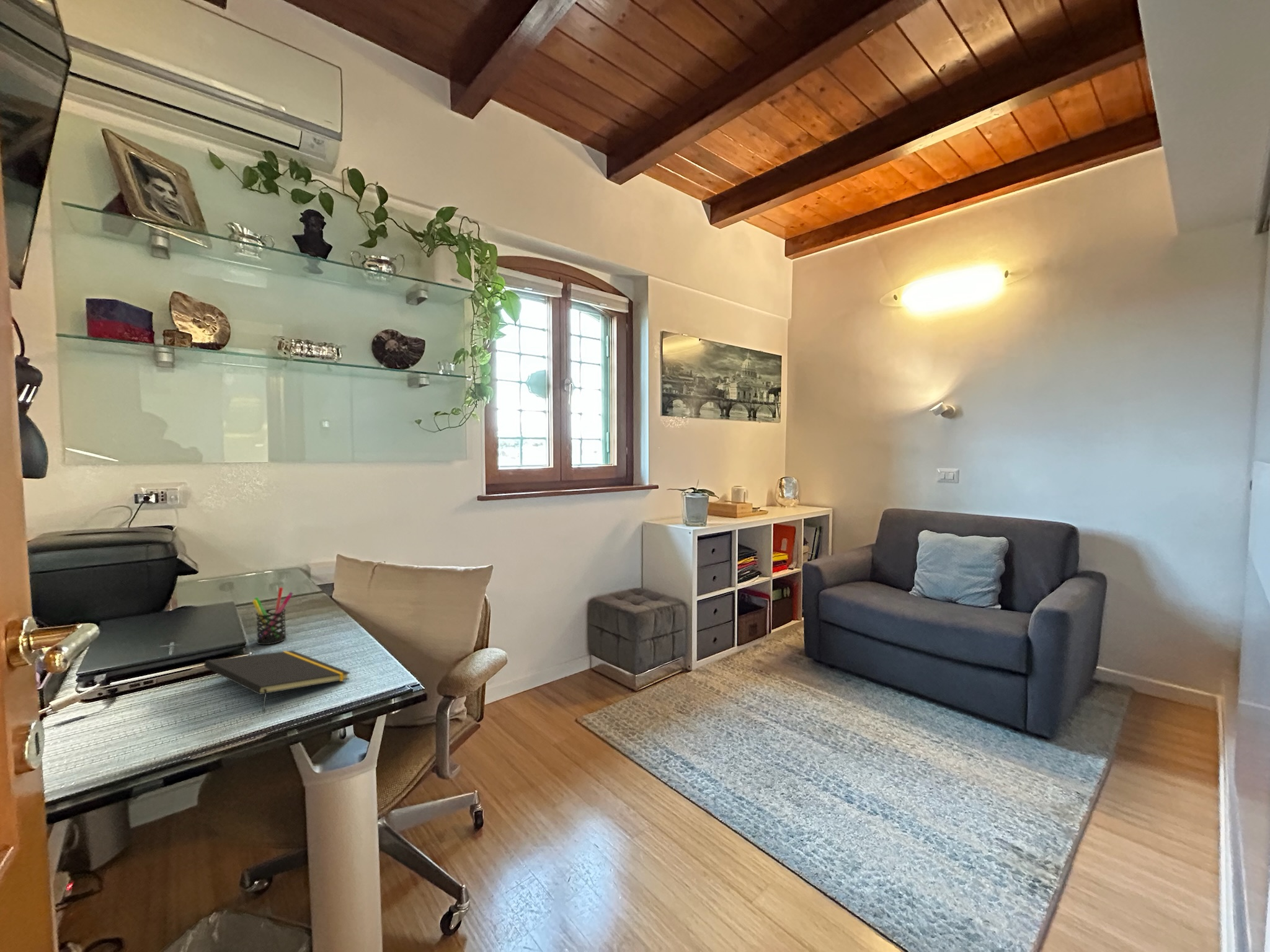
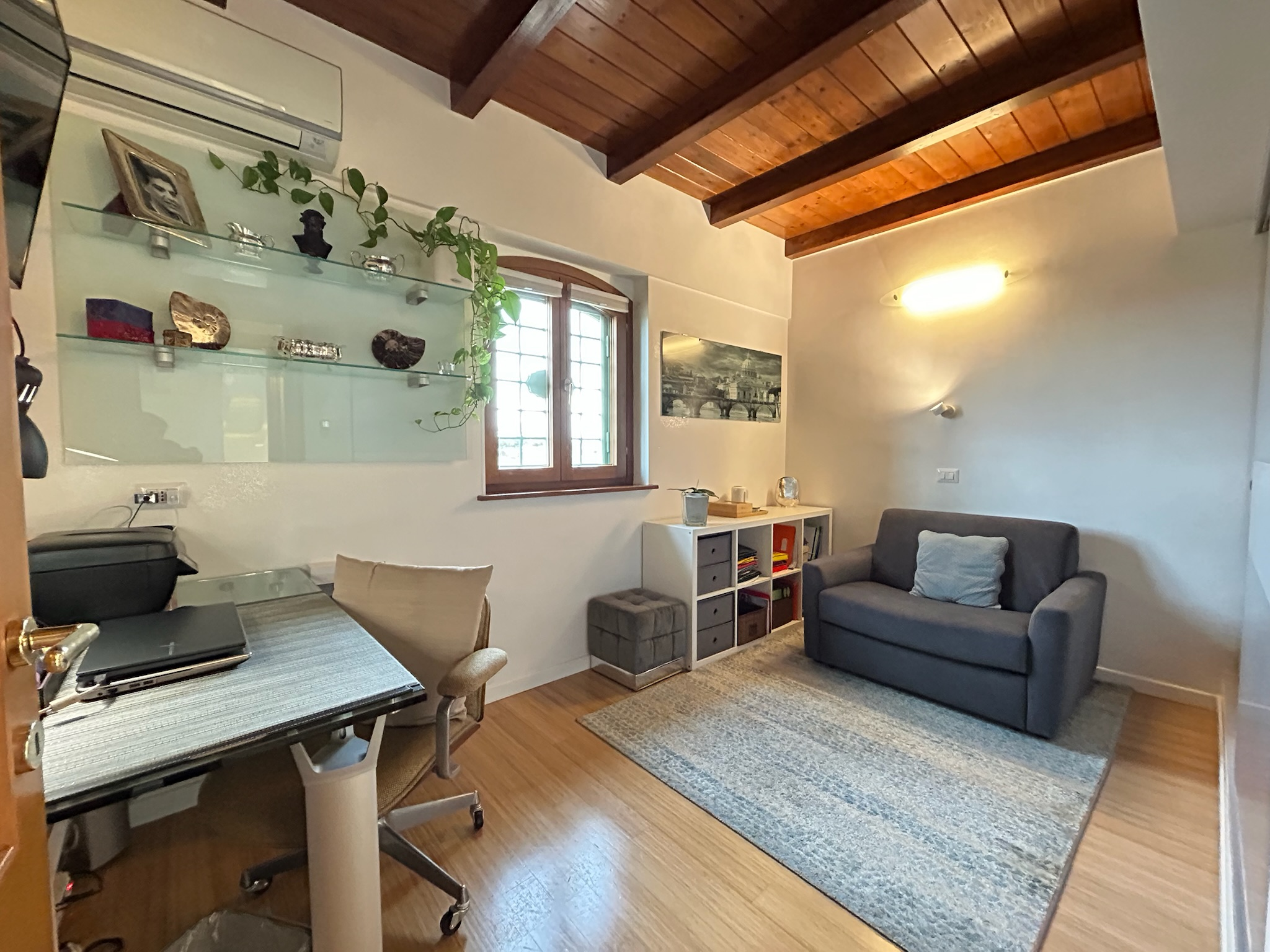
- pen holder (270, 615)
- notepad (277, 670)
